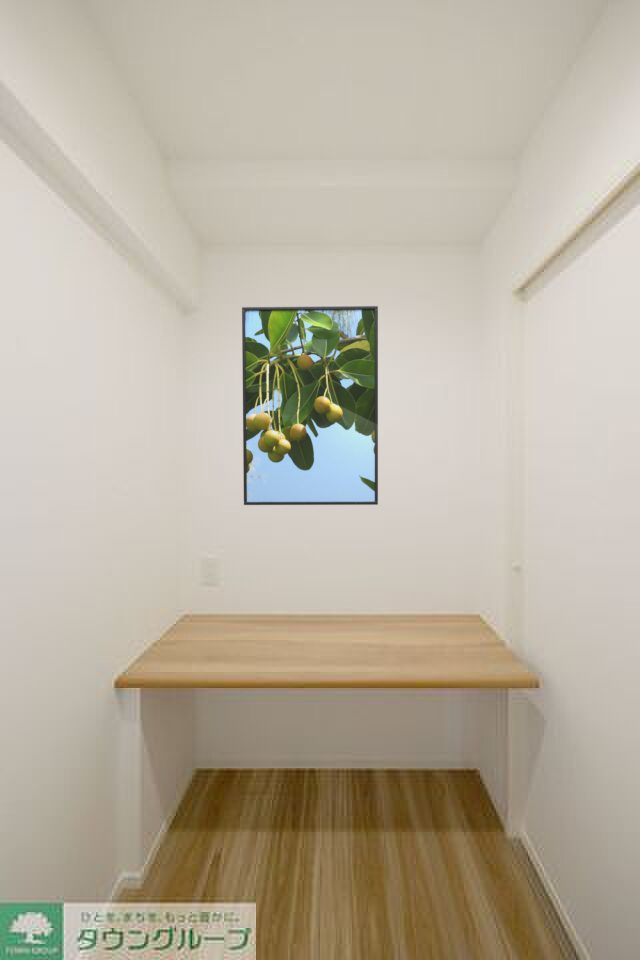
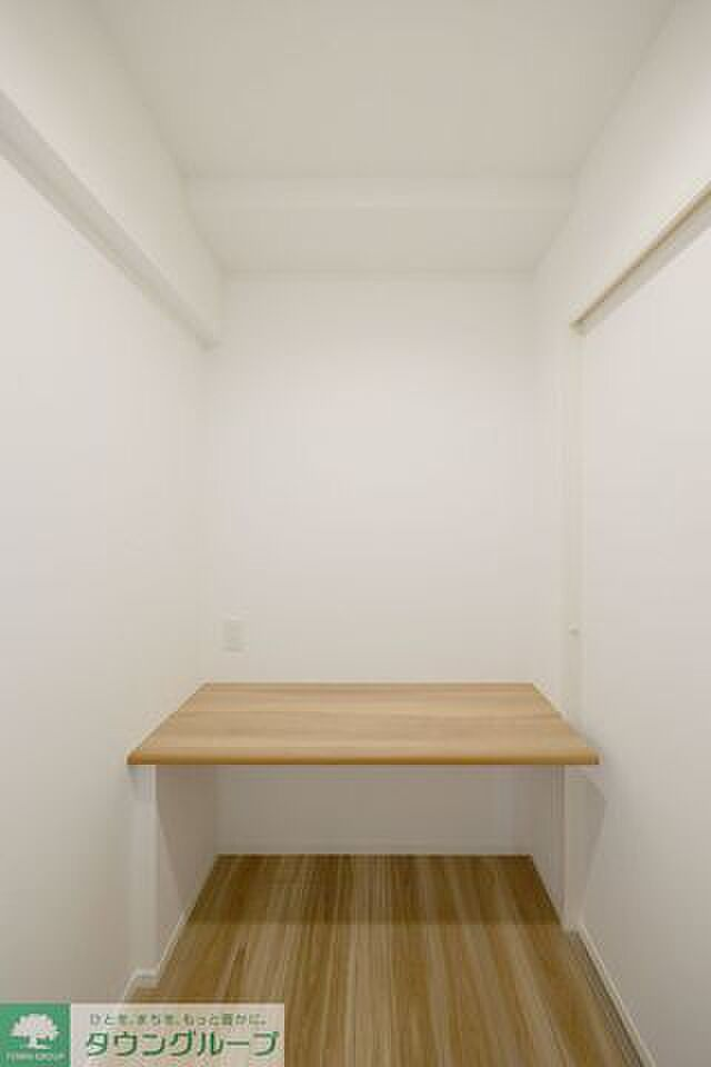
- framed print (310, 406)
